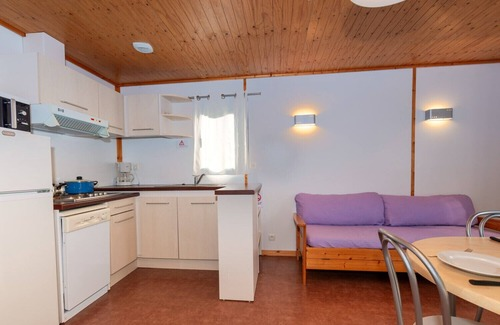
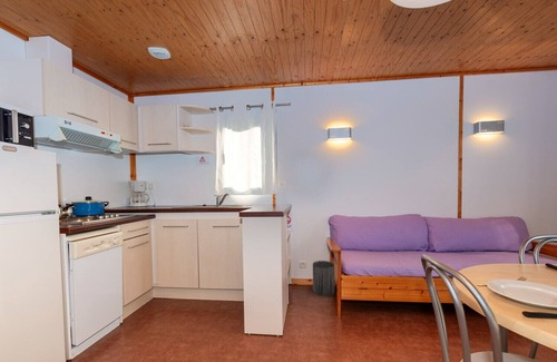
+ trash can (323, 277)
